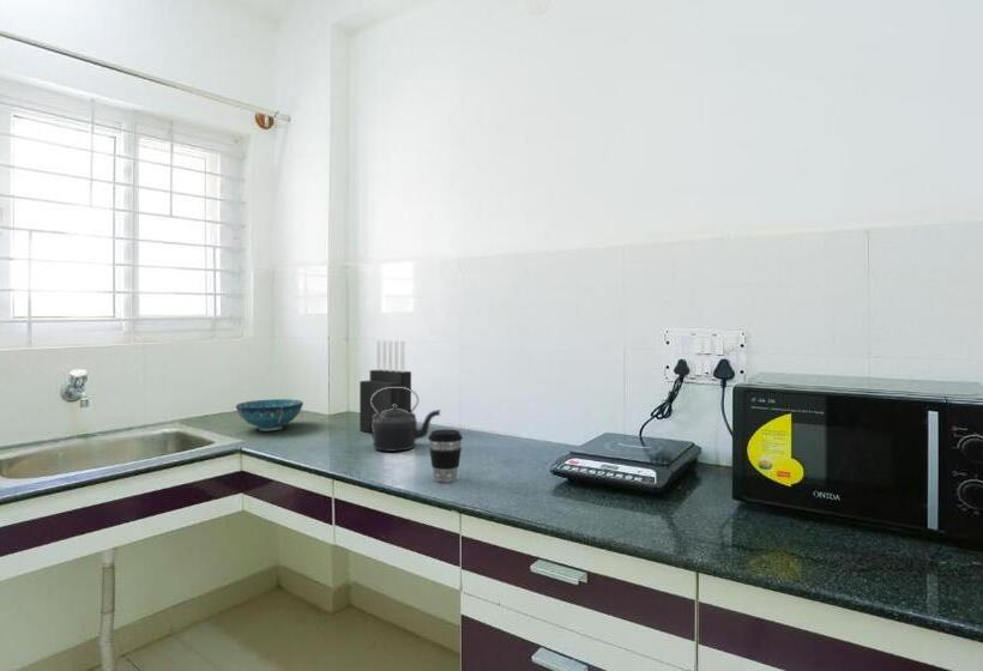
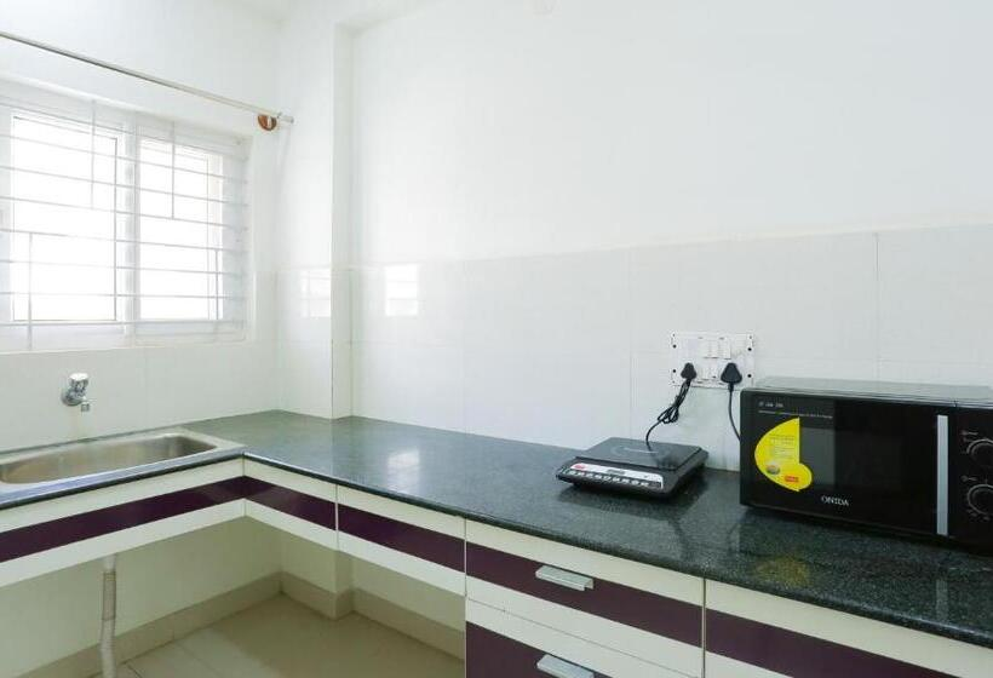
- coffee cup (445, 455)
- knife block (382, 386)
- kettle (405, 416)
- decorative bowl (270, 416)
